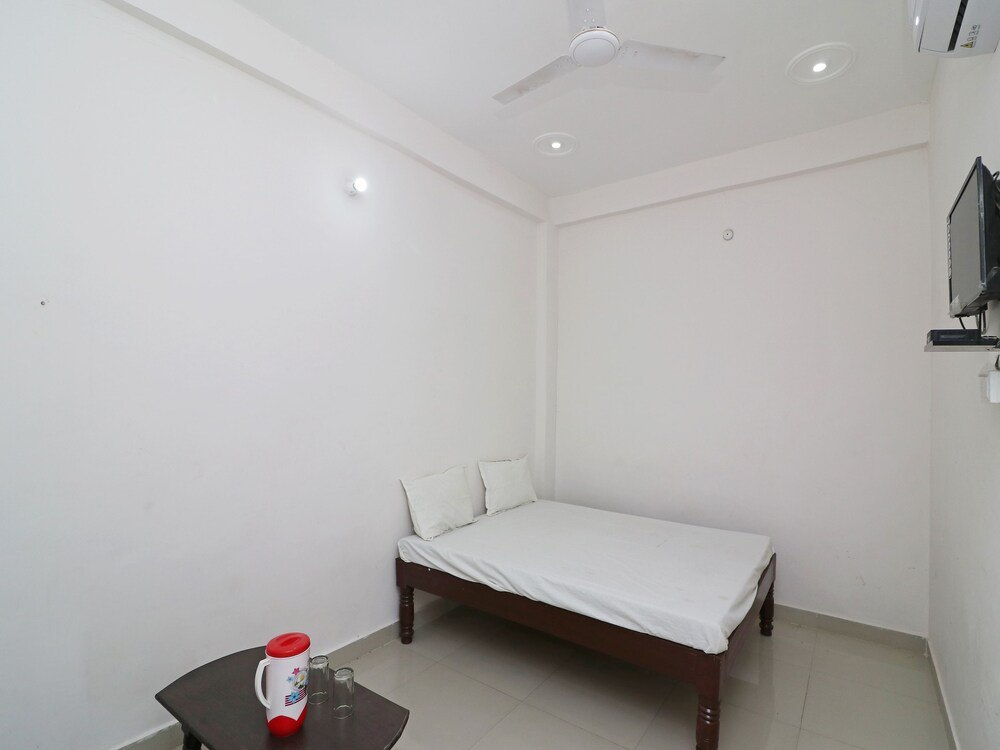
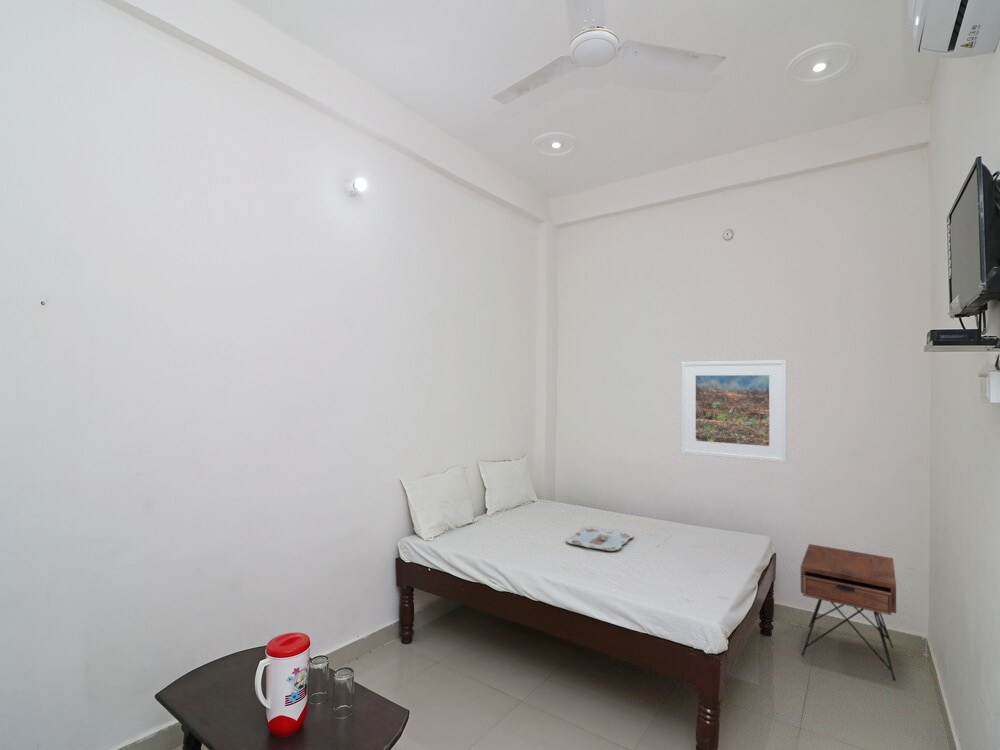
+ serving tray (600, 538)
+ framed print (731, 409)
+ nightstand (847, 605)
